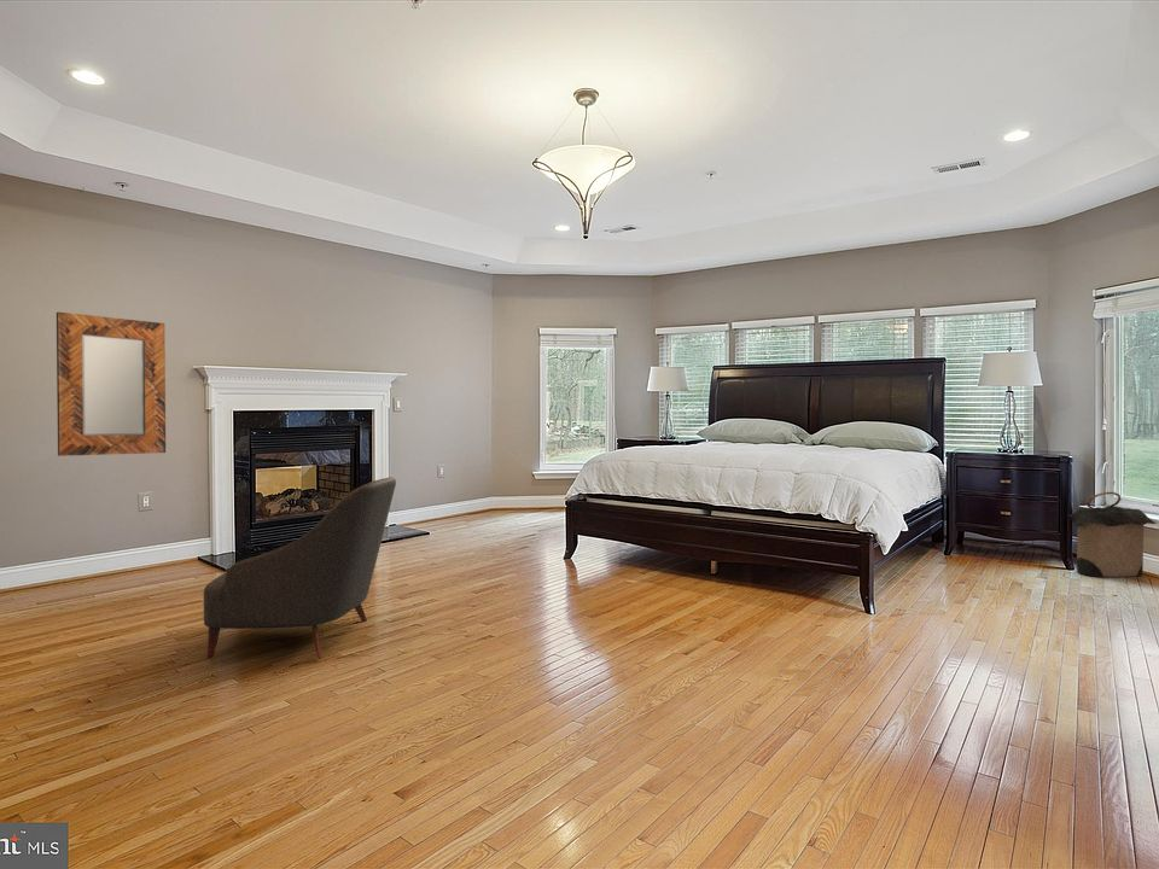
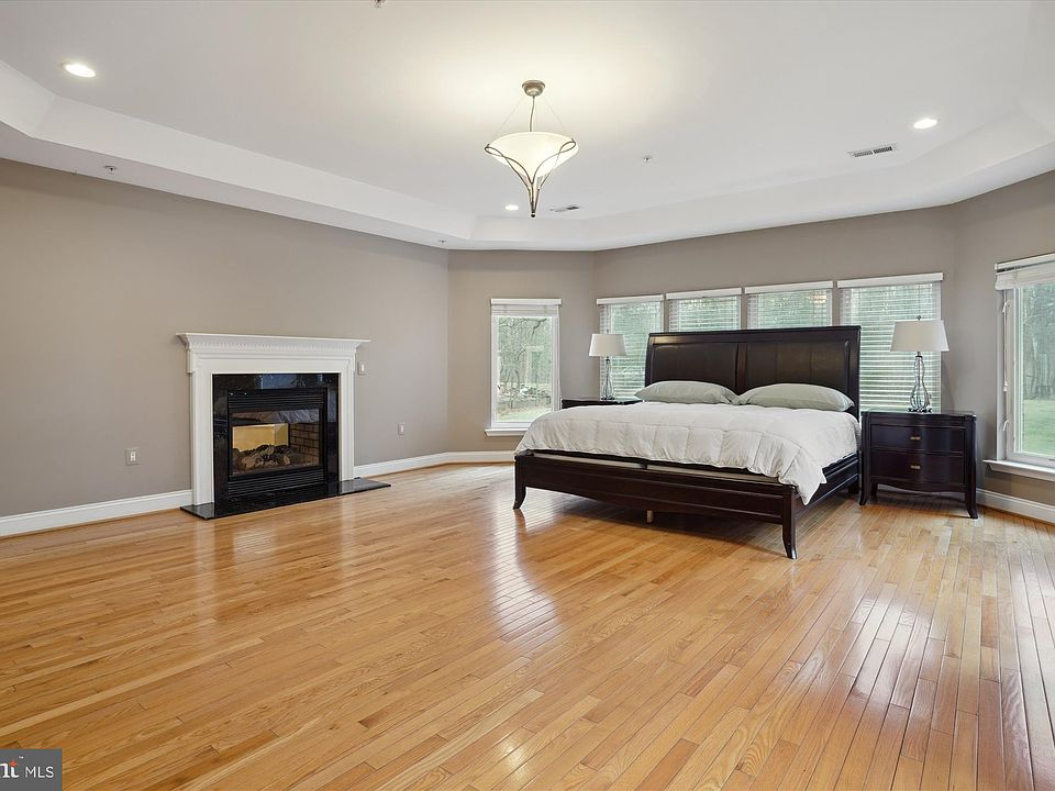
- leather (301, 558)
- laundry hamper (1110, 531)
- home mirror (113, 386)
